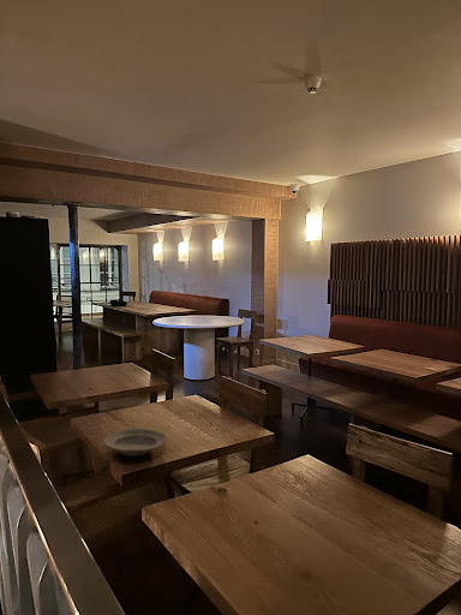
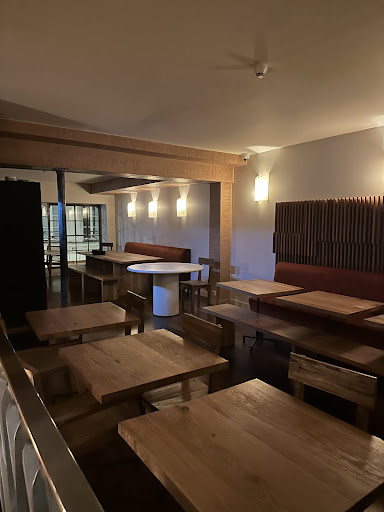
- plate (136, 443)
